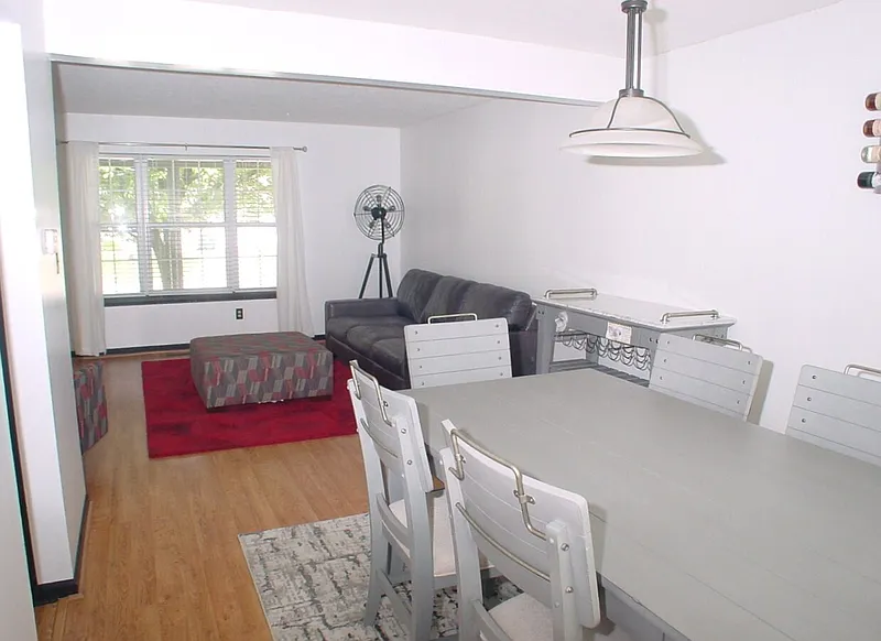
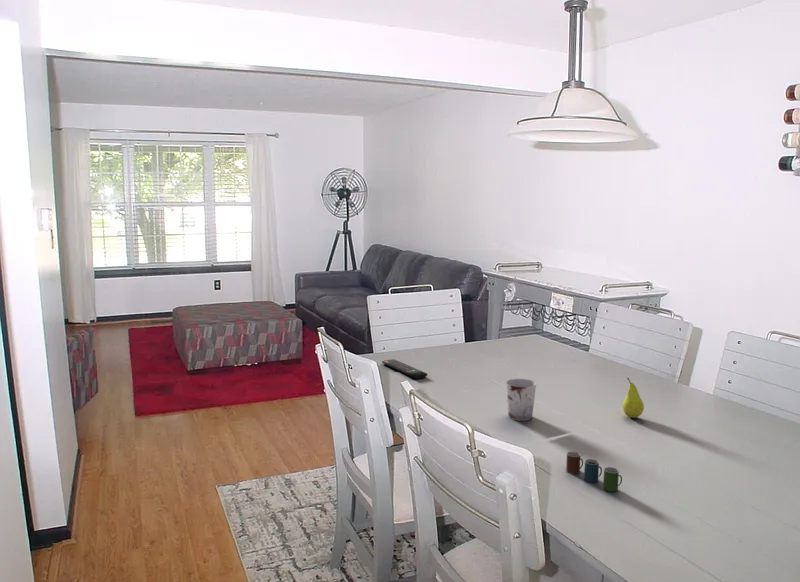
+ remote control (403, 368)
+ cup (594, 465)
+ fruit (633, 397)
+ cup (522, 401)
